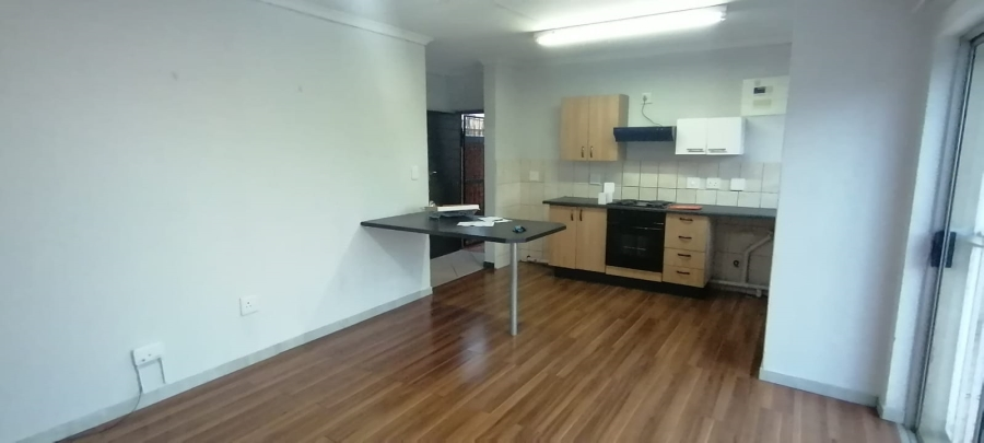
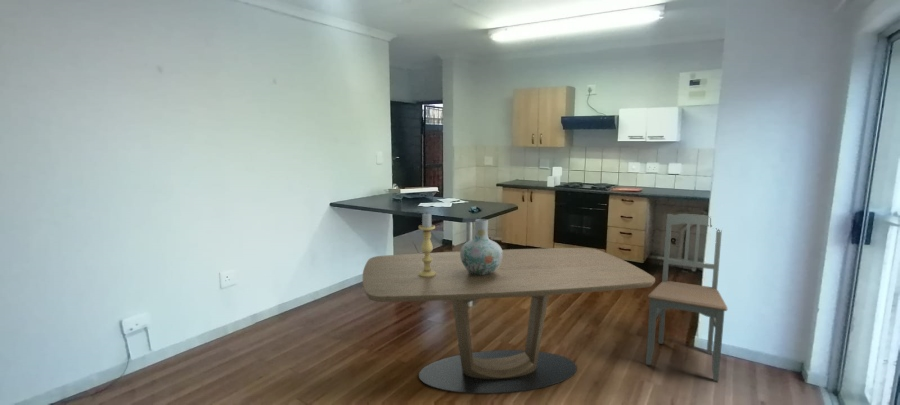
+ candle holder (427, 243)
+ vase (481, 245)
+ dining table (500, 297)
+ dining chair (687, 290)
